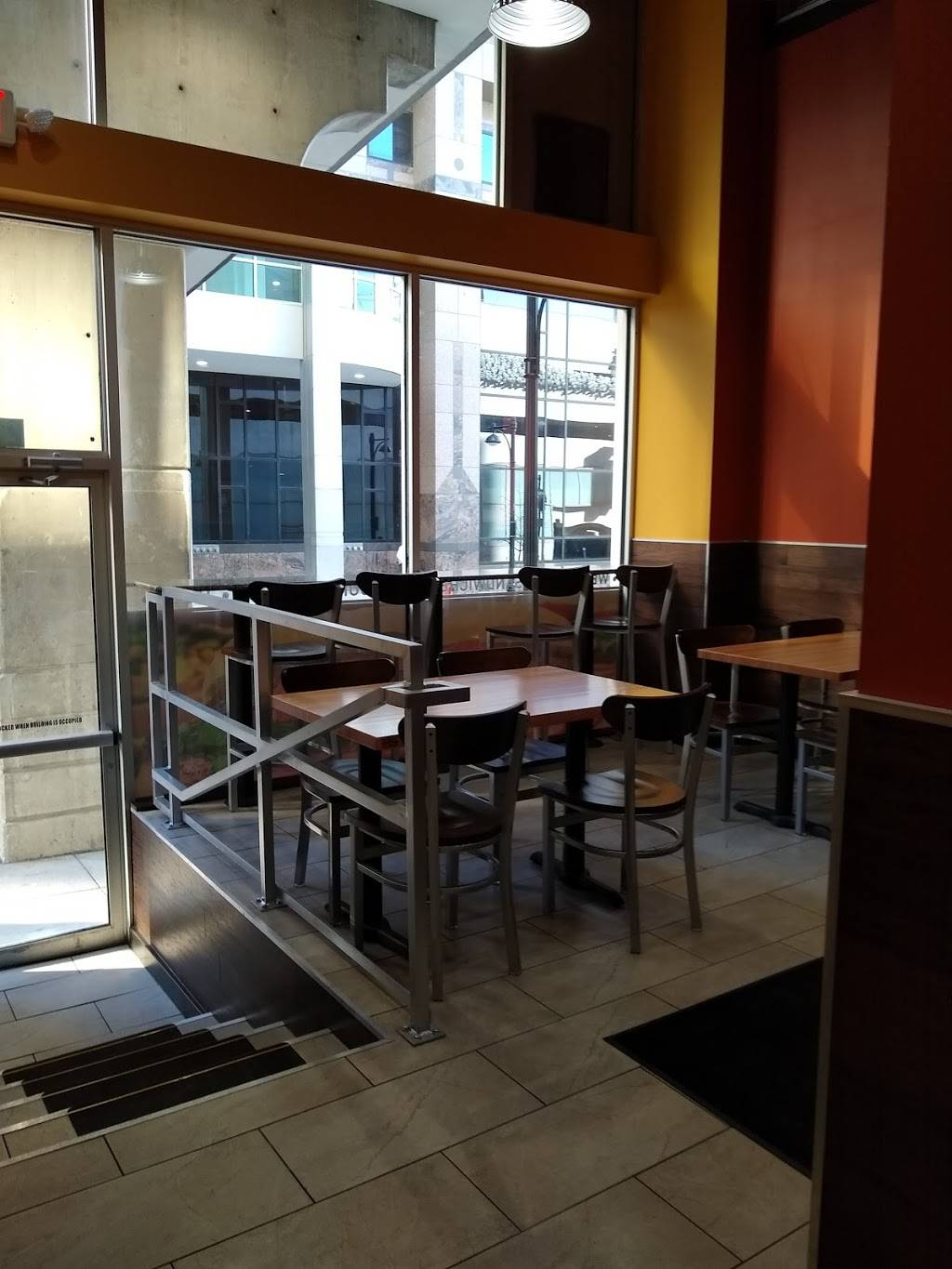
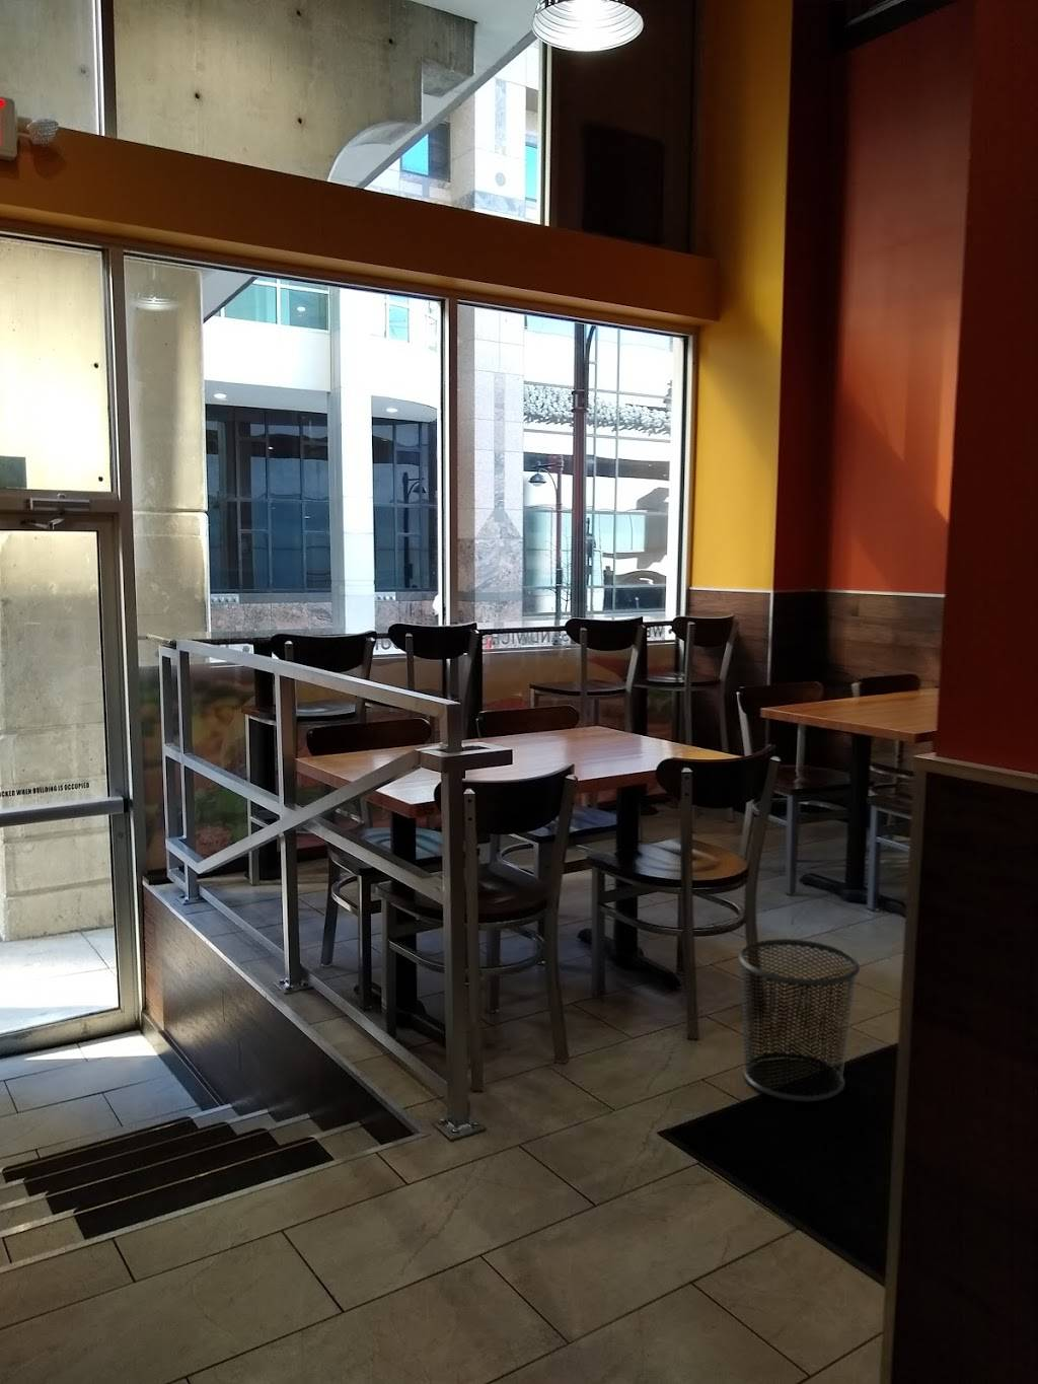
+ waste bin (796, 1019)
